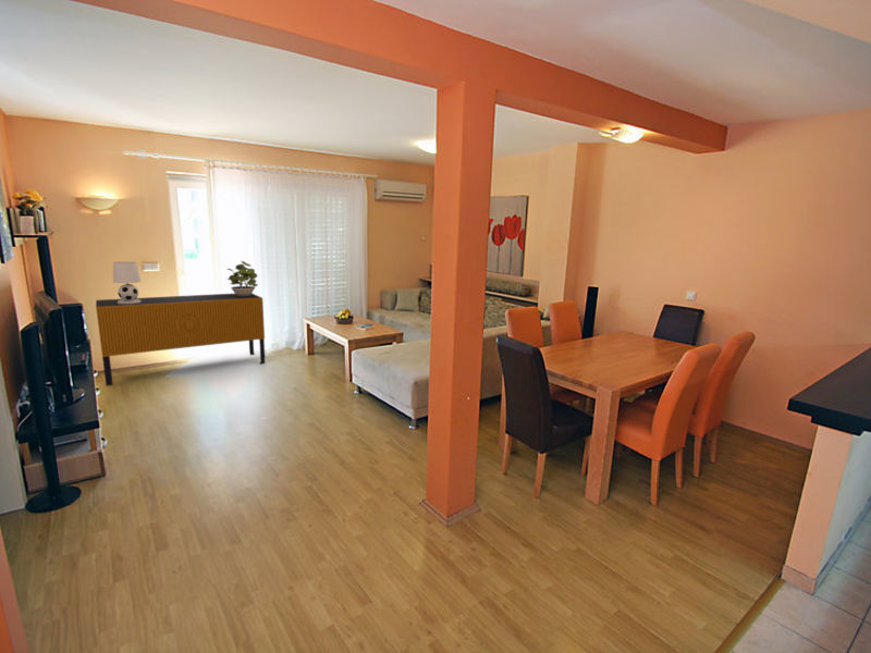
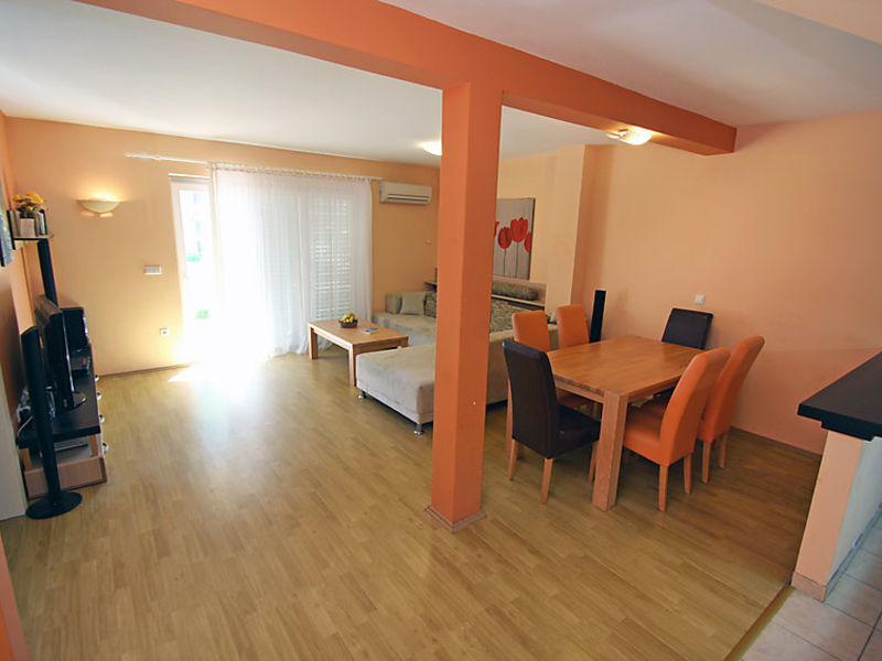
- table lamp (126, 282)
- potted plant (243, 279)
- sideboard (186, 334)
